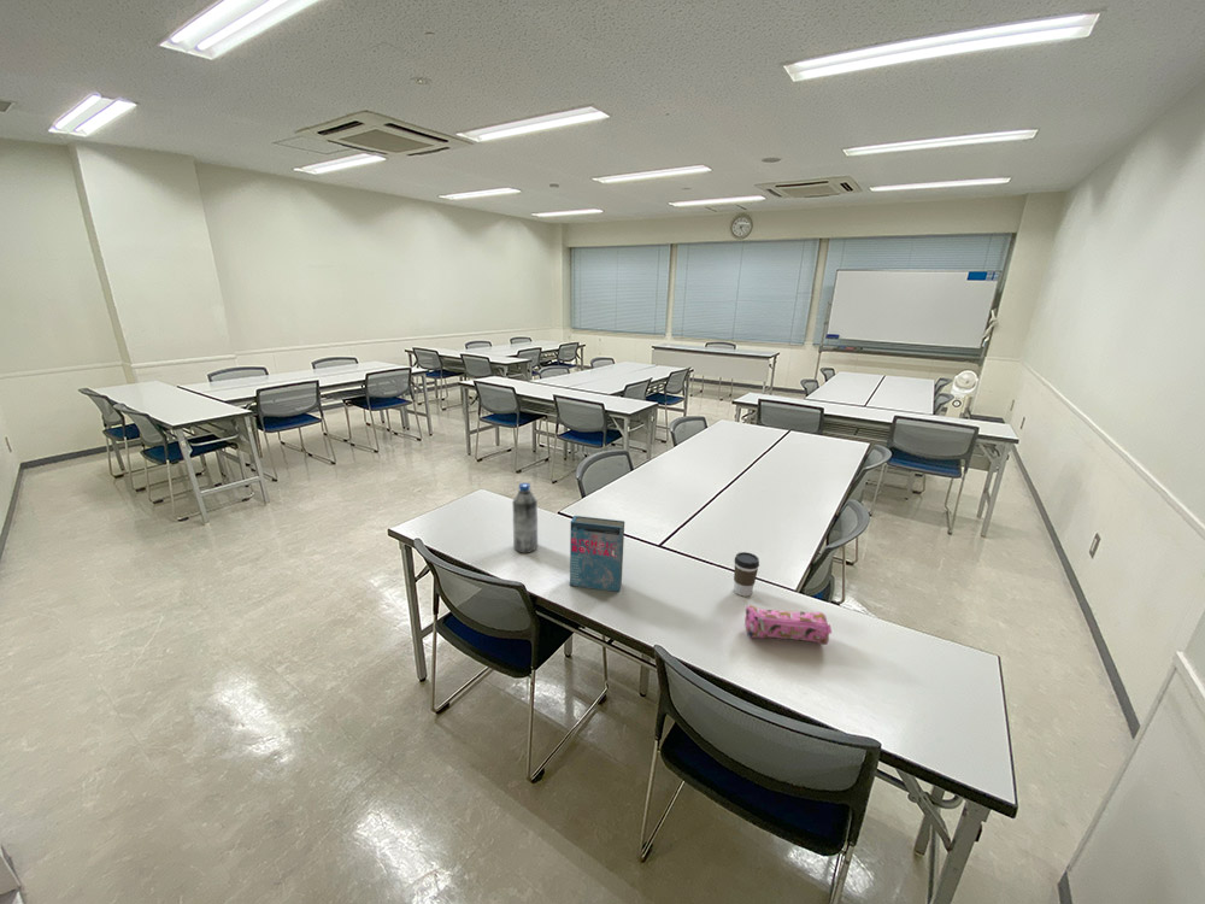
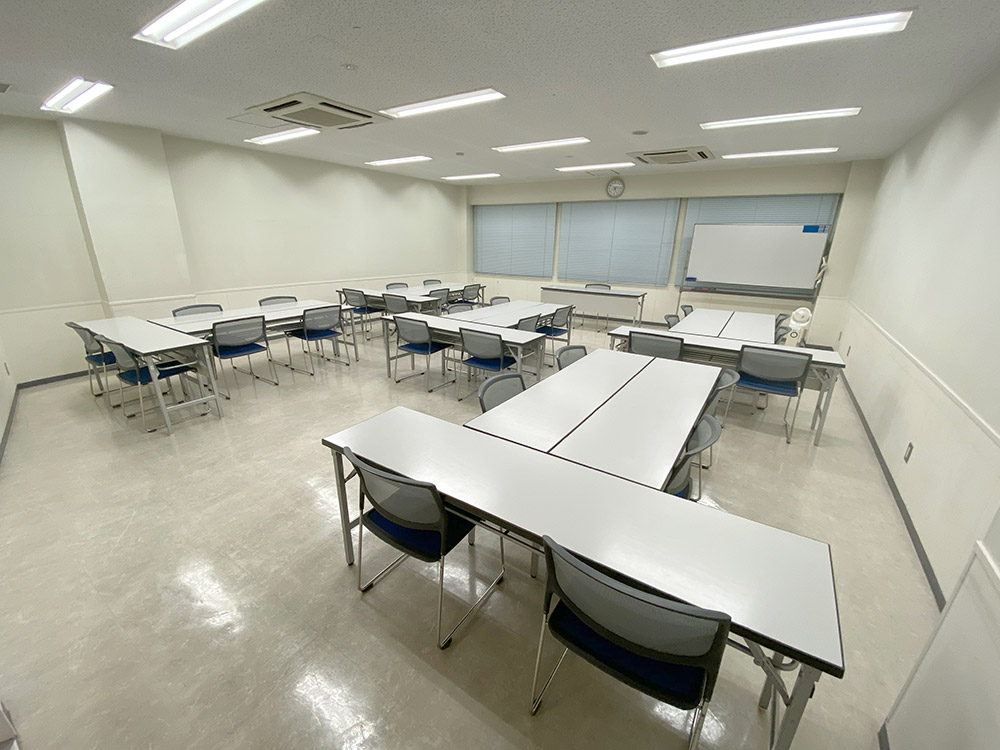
- coffee cup (745, 574)
- water bottle (524, 516)
- book (596, 553)
- pencil case (786, 624)
